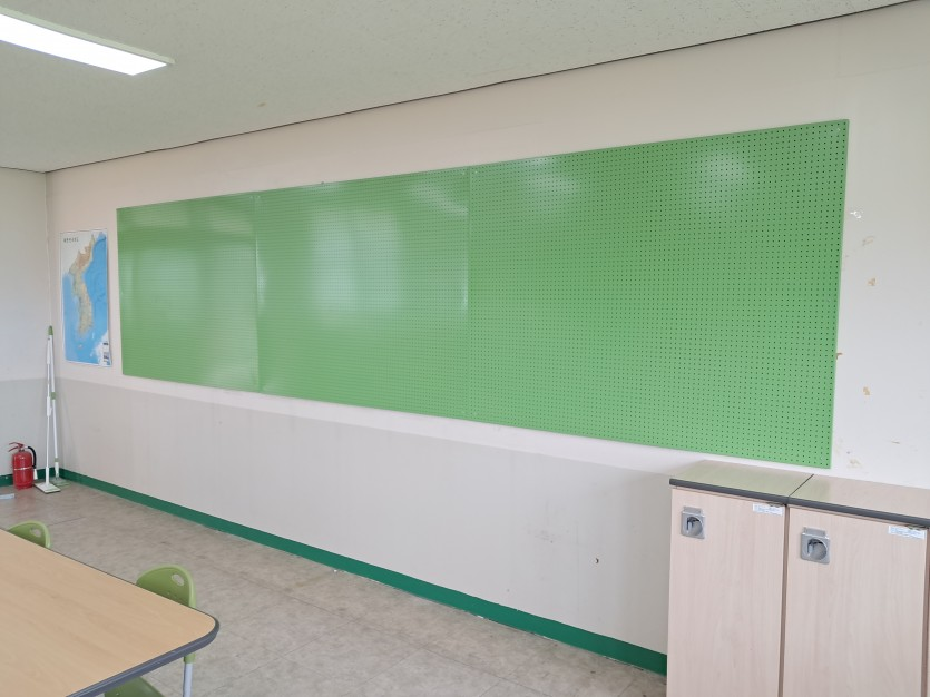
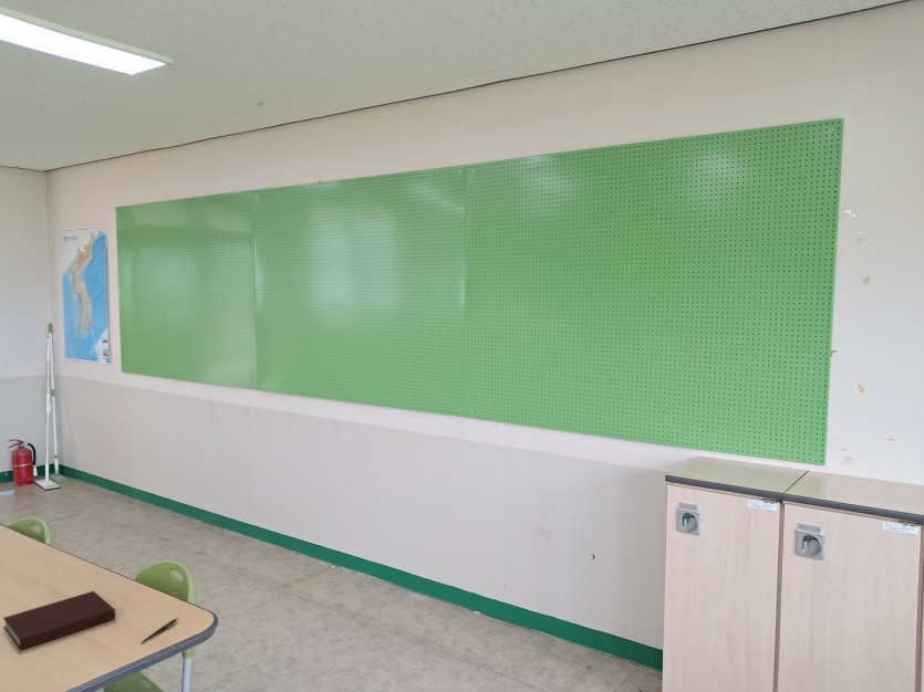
+ notebook (60, 618)
+ pen (159, 629)
